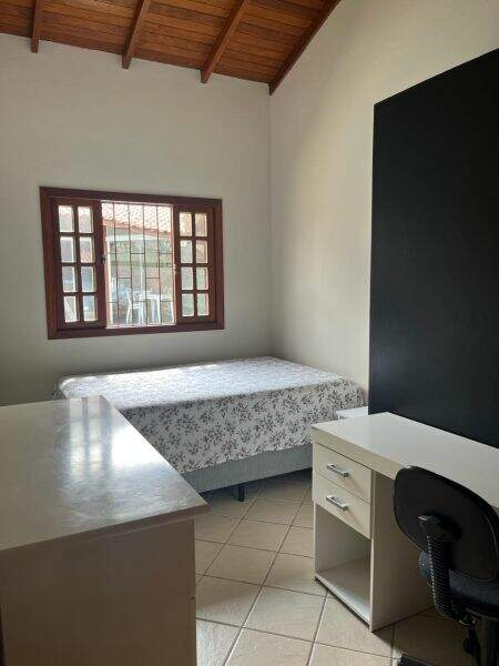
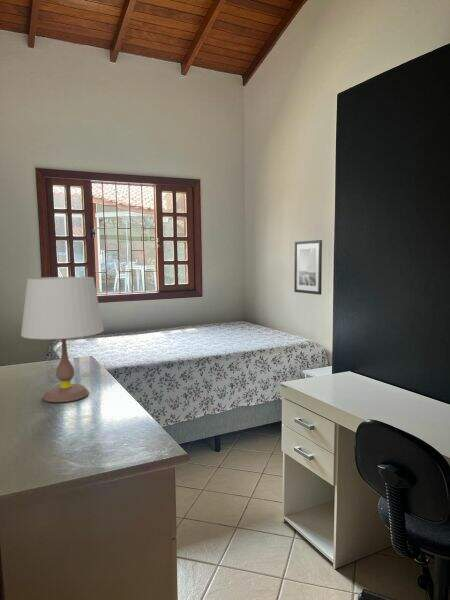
+ table lamp (63, 337)
+ wall art (307, 267)
